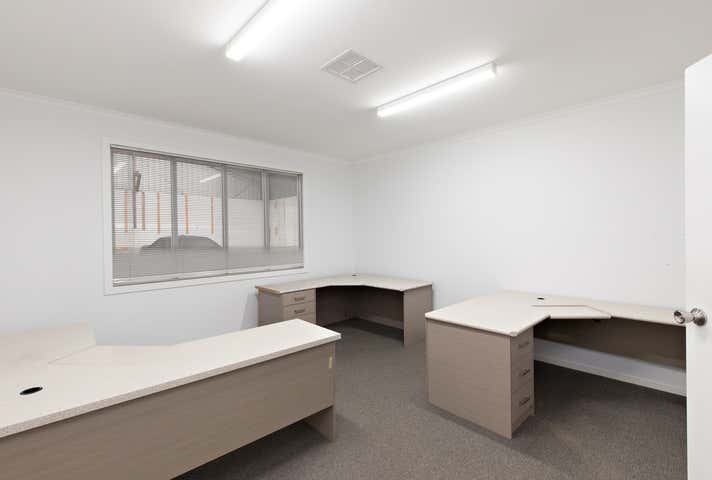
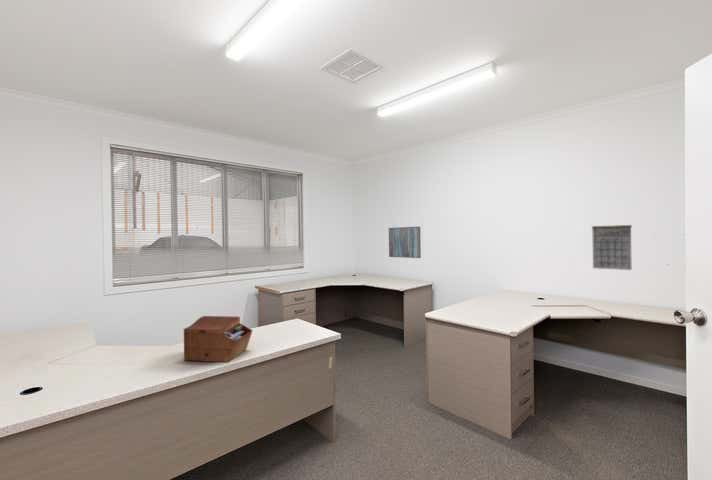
+ wall art (404, 242)
+ sewing box (219, 337)
+ calendar (611, 242)
